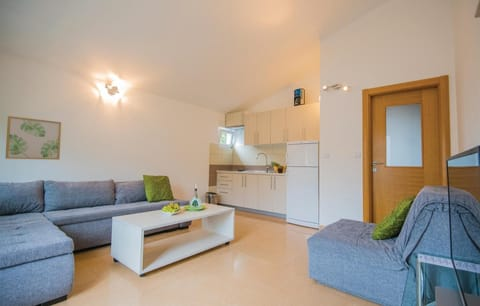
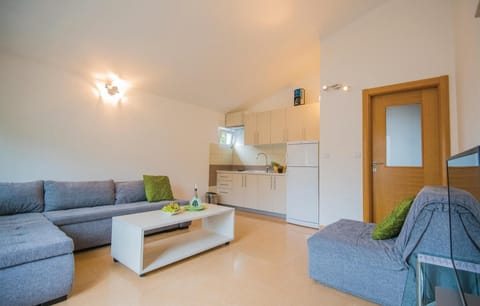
- wall art (35, 139)
